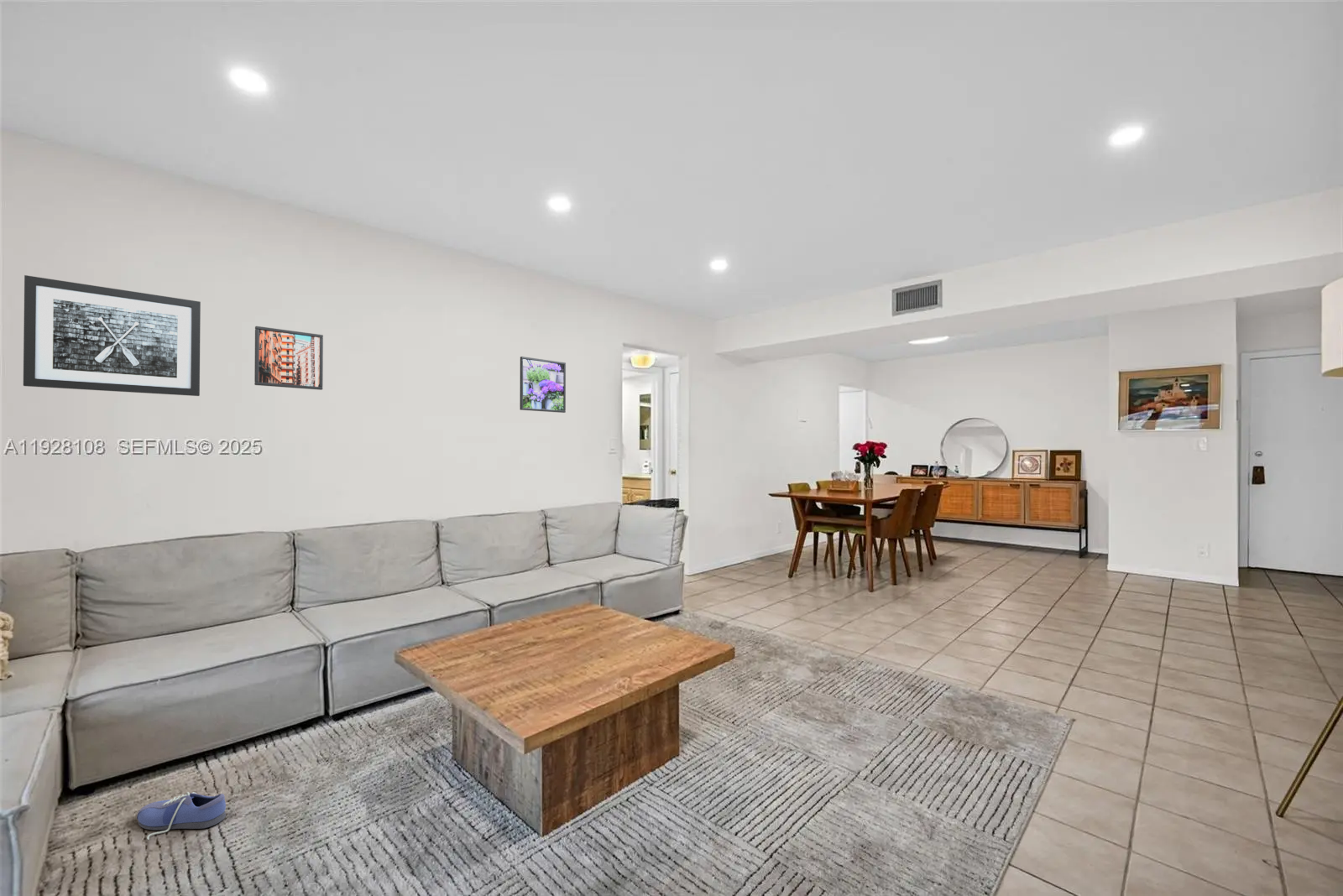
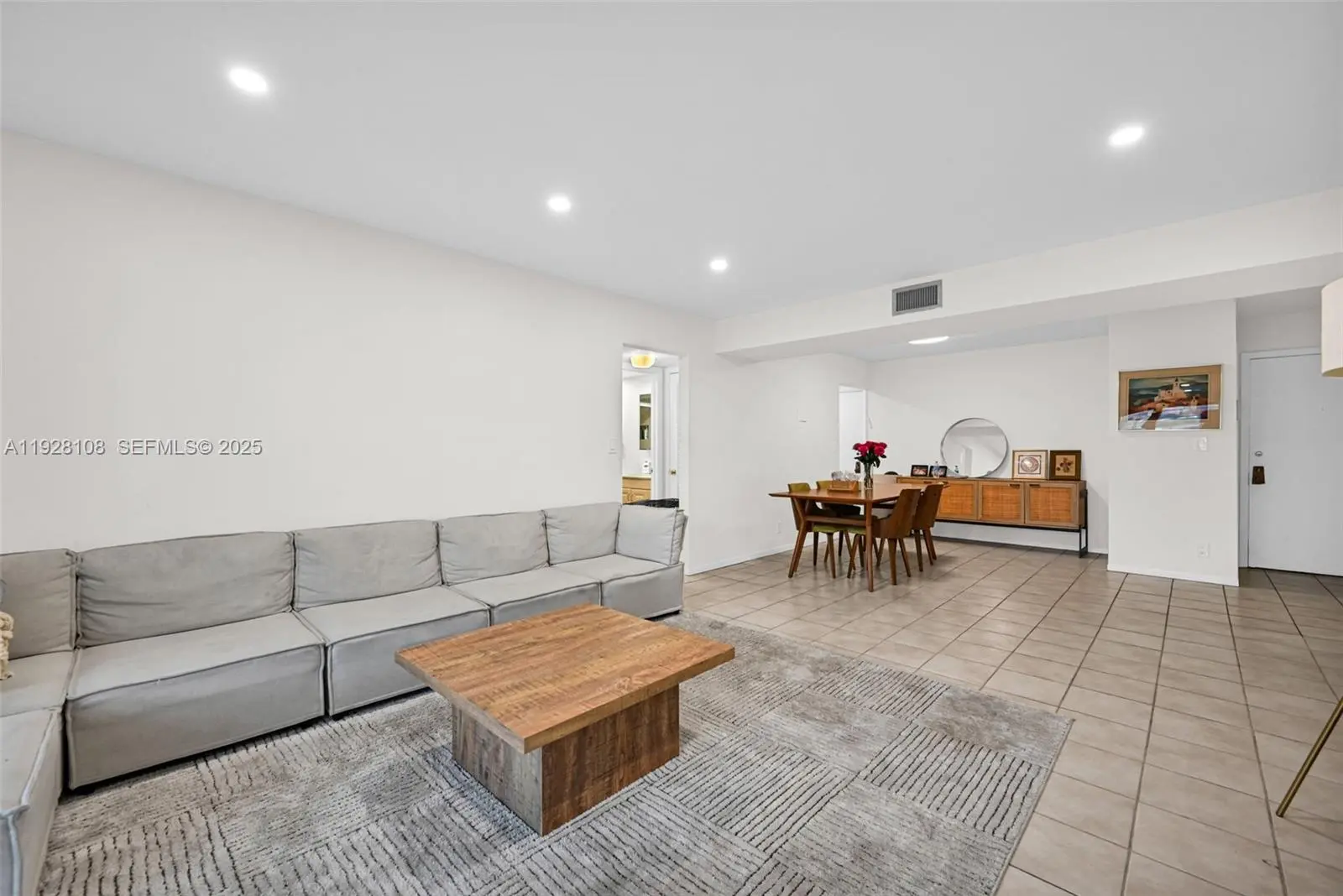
- wall art (118, 341)
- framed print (290, 359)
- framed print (543, 385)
- shoe (181, 806)
